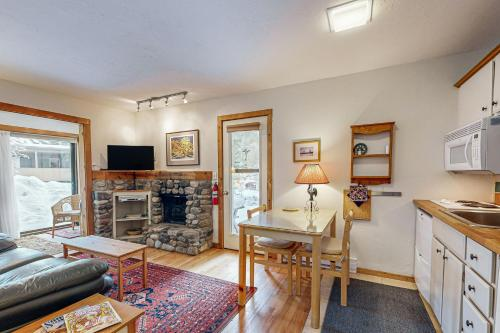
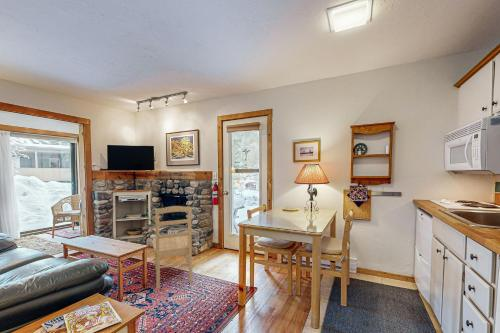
+ chair (172, 239)
